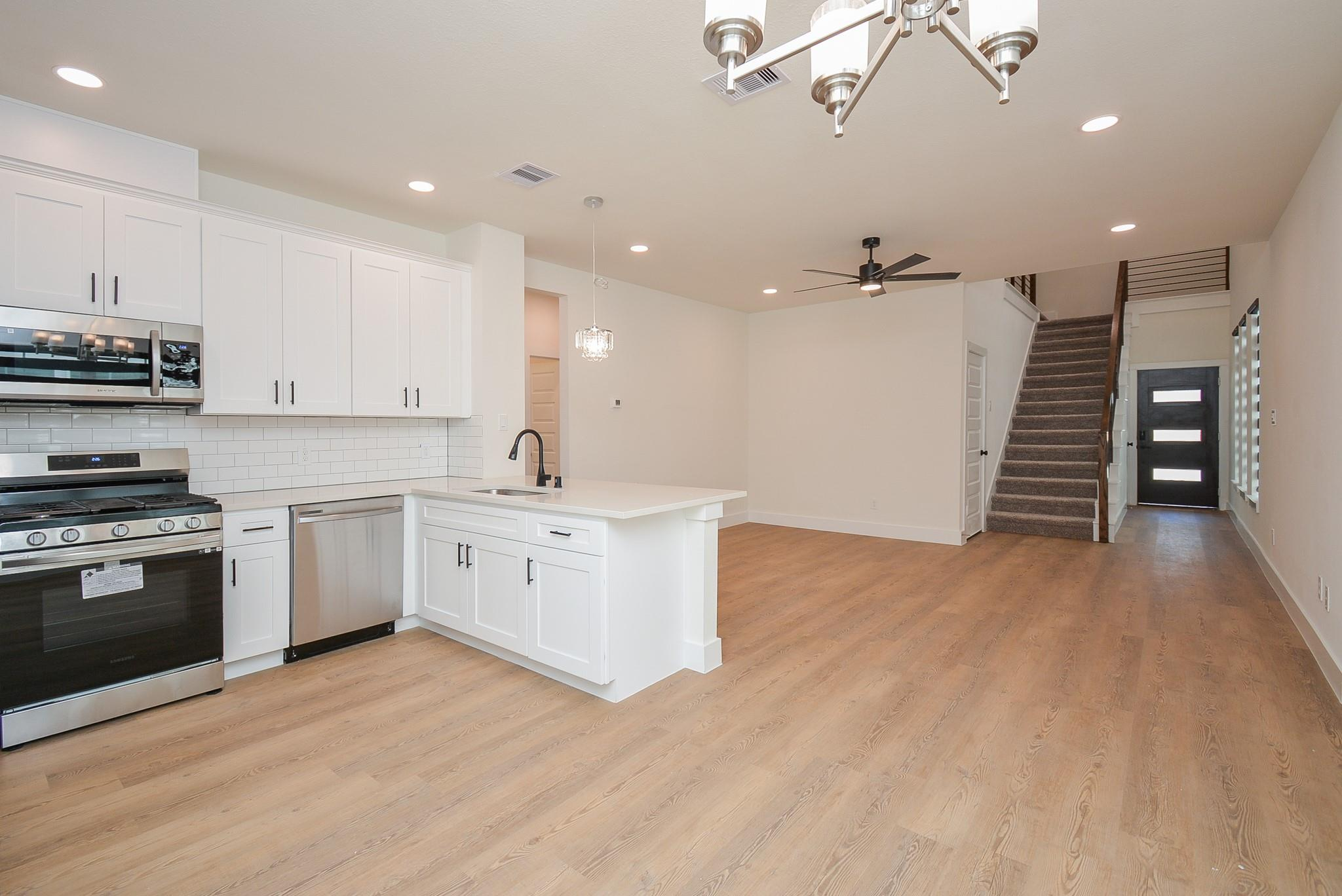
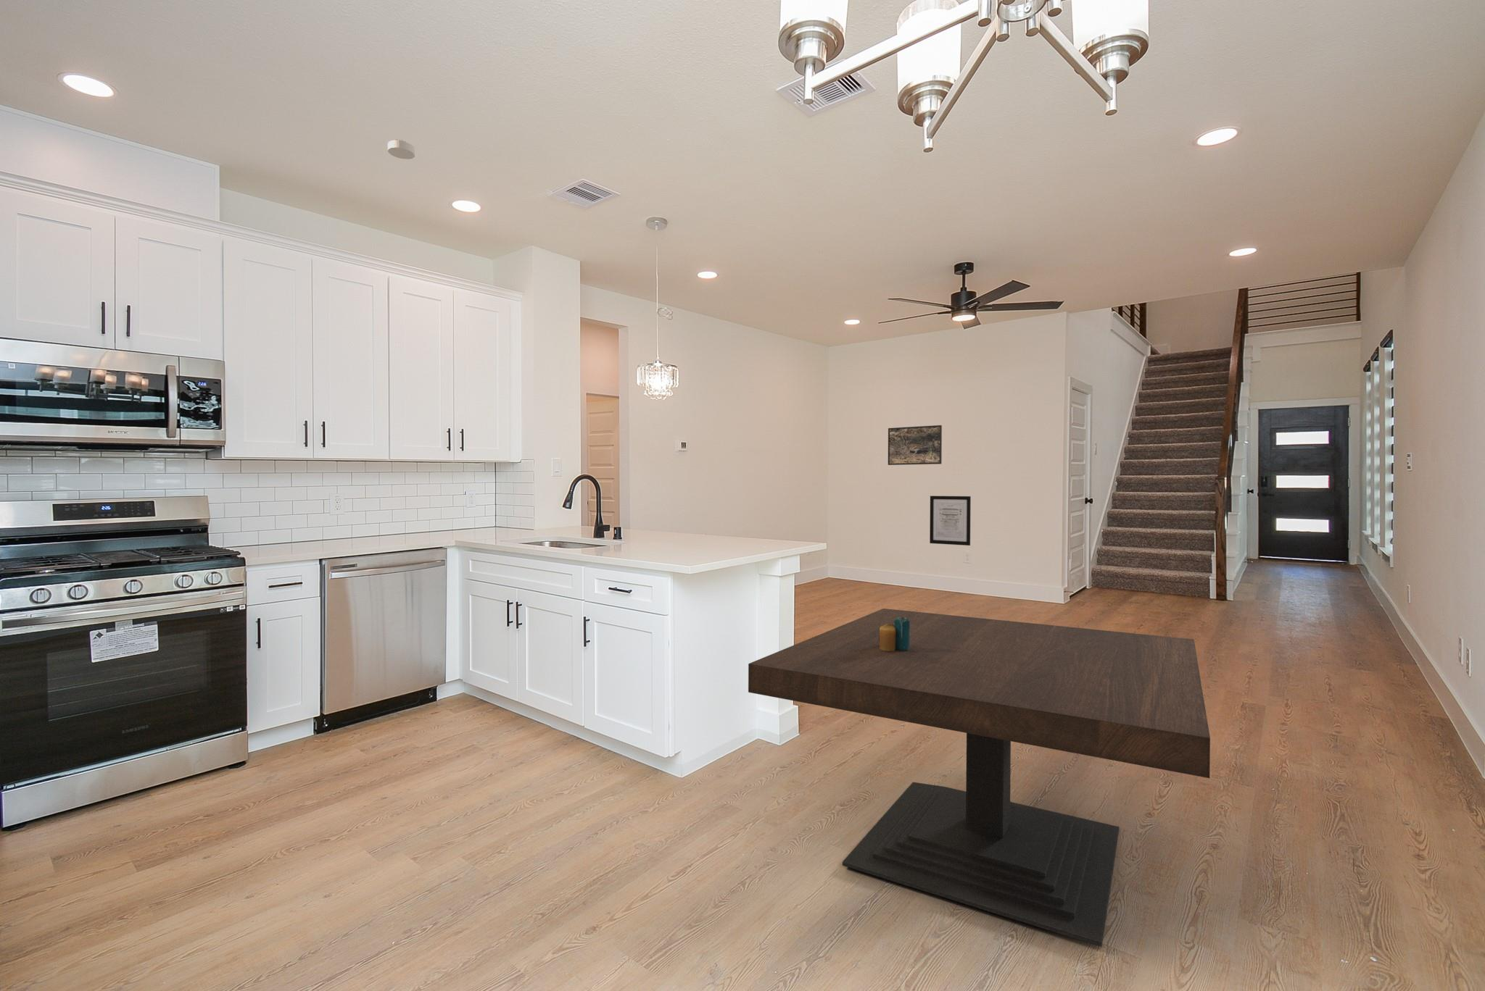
+ smoke detector (401, 147)
+ candle (889, 630)
+ coffee table (988, 749)
+ wall art (949, 520)
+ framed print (914, 446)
